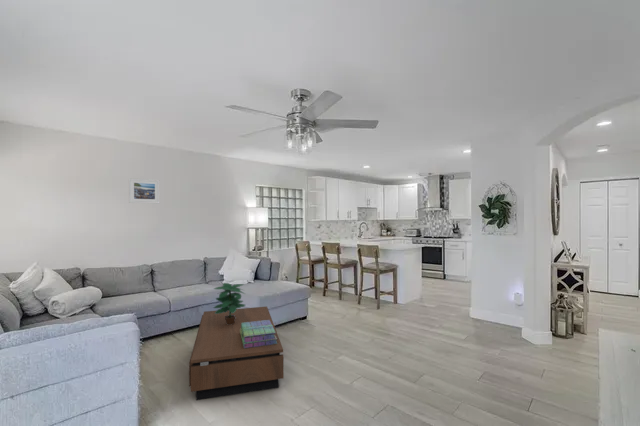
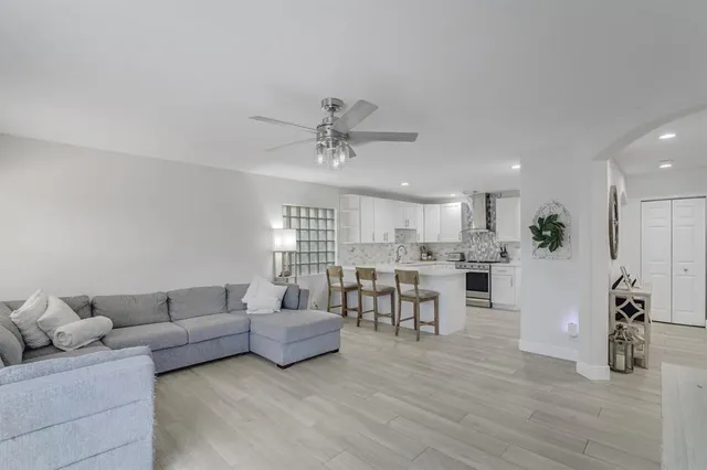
- coffee table (236, 344)
- potted plant (230, 303)
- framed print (144, 191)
- stack of books (257, 332)
